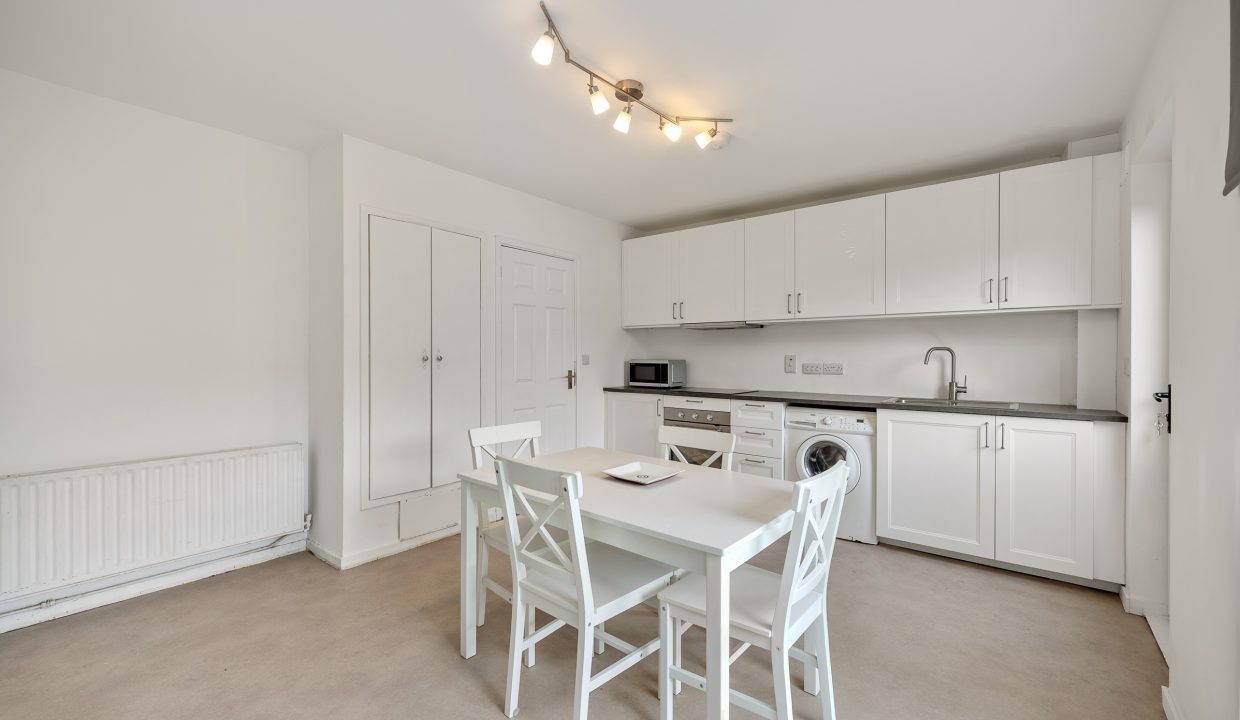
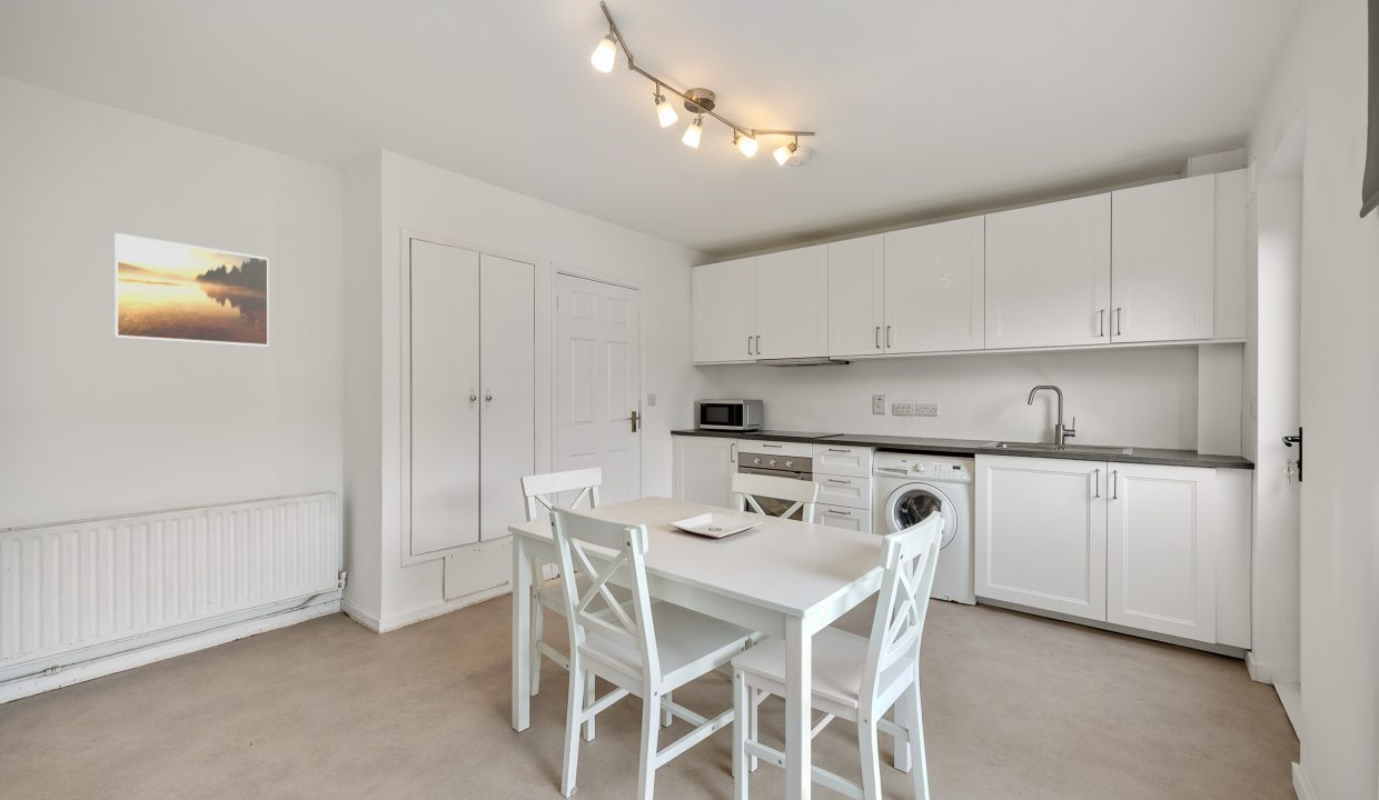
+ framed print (197, 294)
